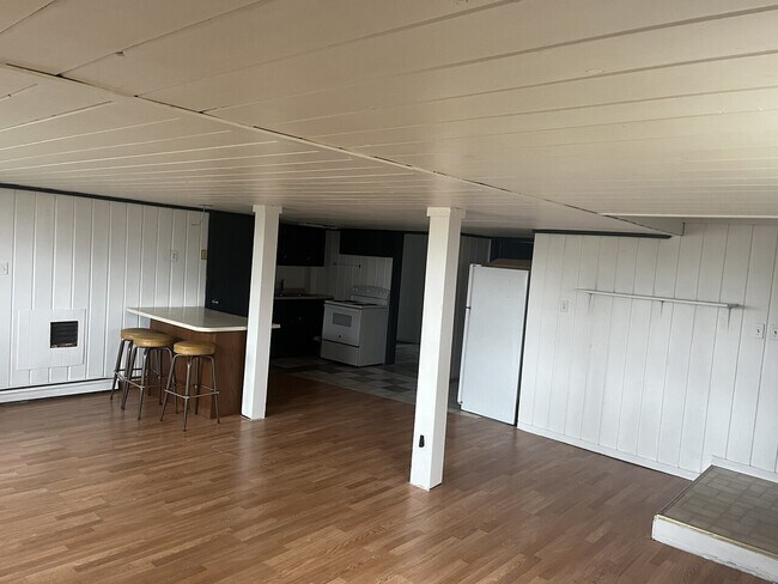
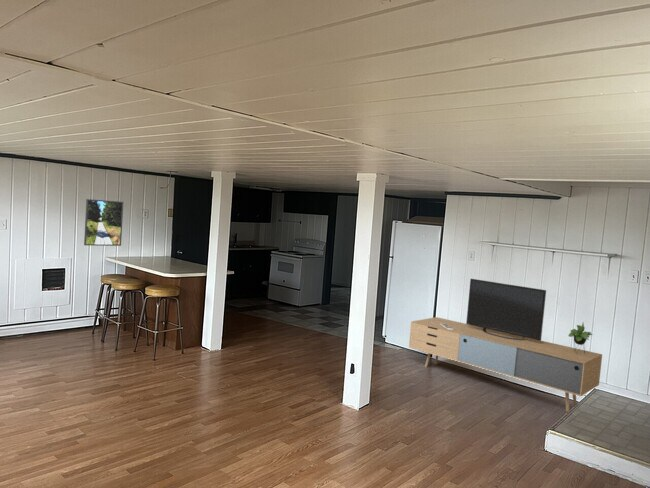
+ media console (499, 334)
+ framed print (104, 223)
